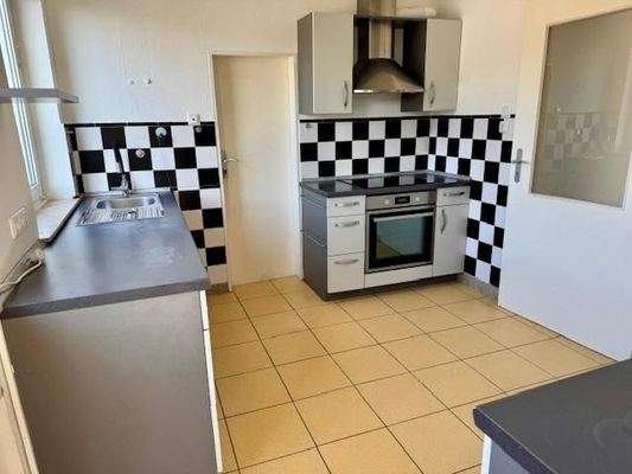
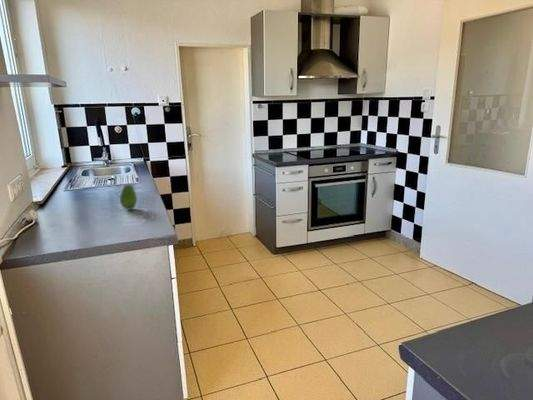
+ fruit (128, 196)
